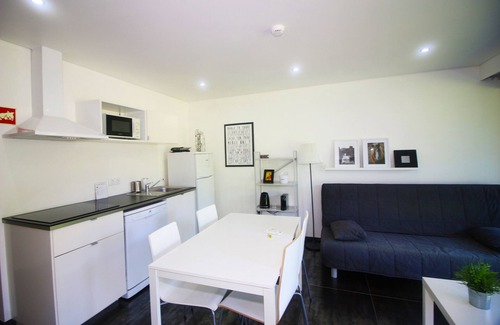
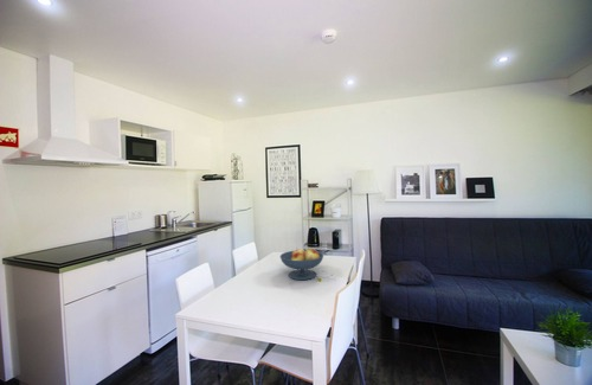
+ fruit bowl (302, 261)
